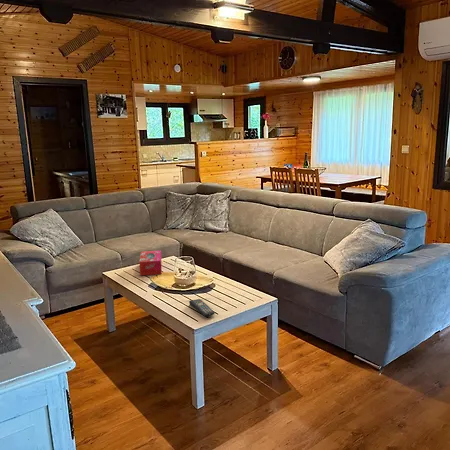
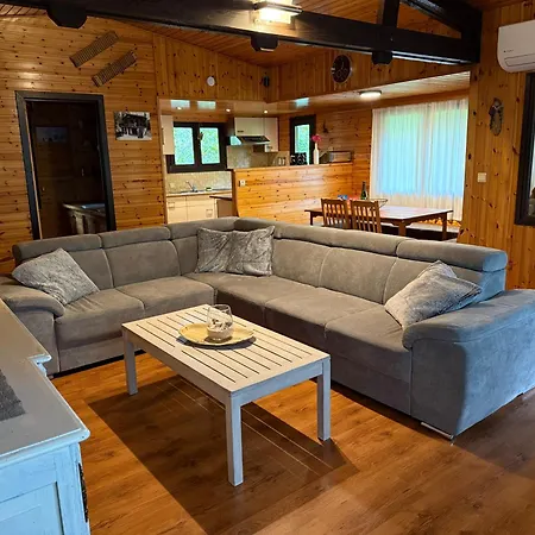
- tissue box (151, 262)
- remote control (201, 307)
